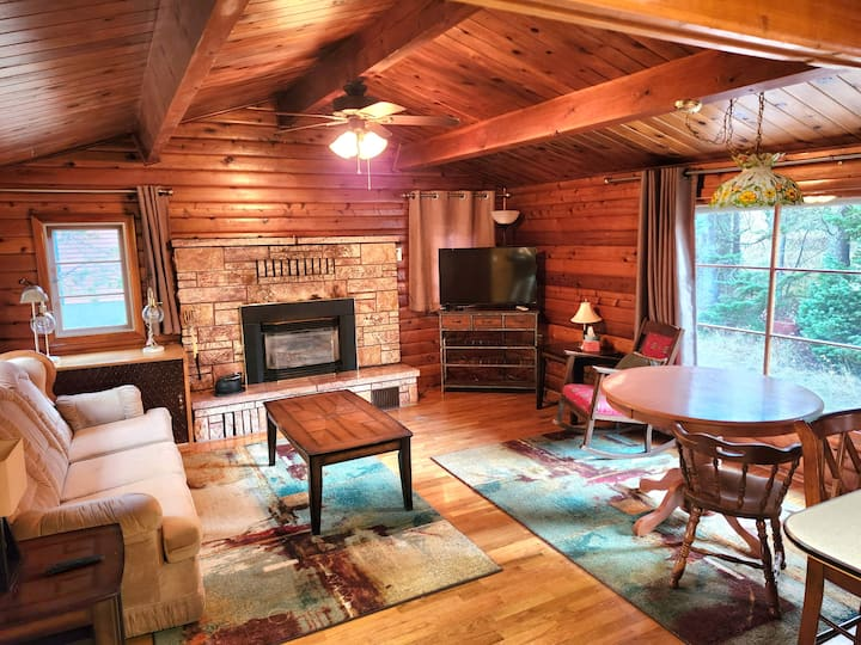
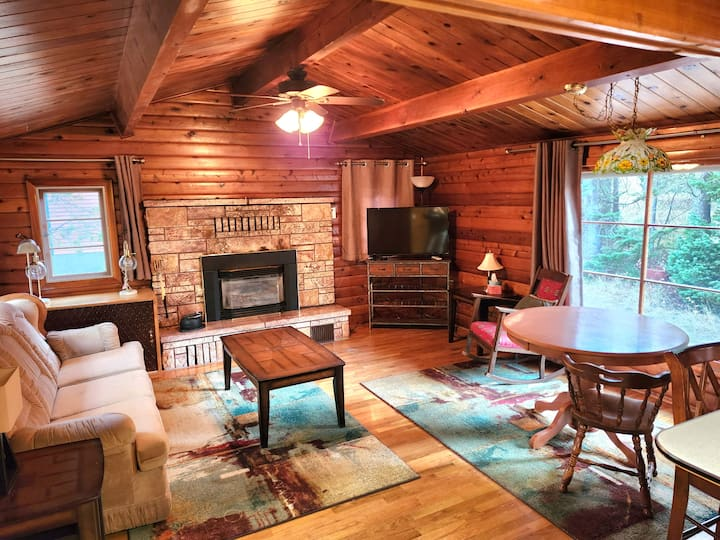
- remote control (75, 563)
